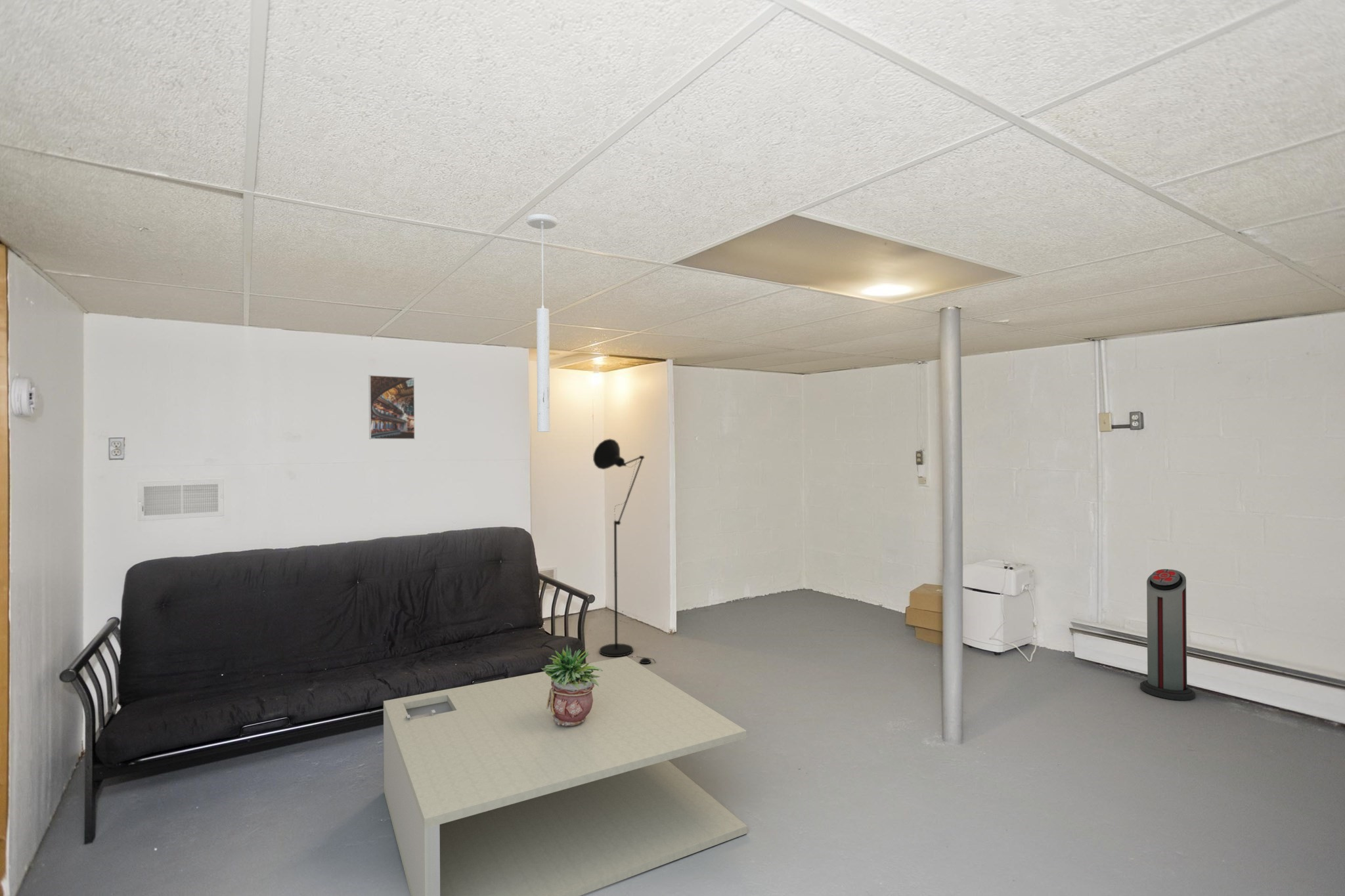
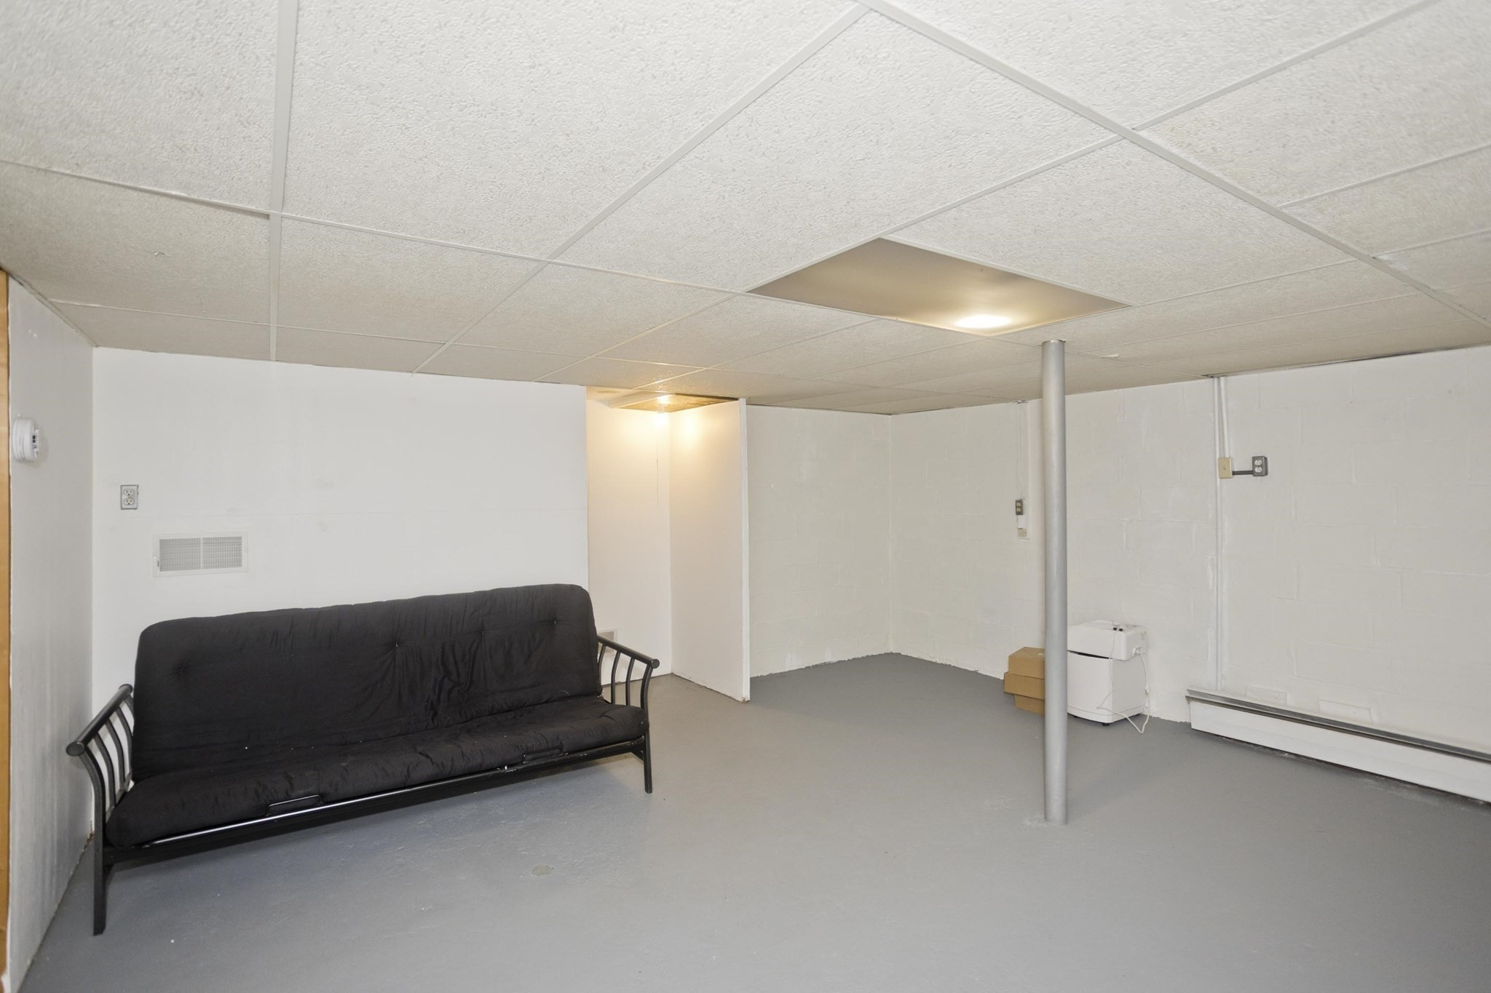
- coffee table (554, 761)
- floor lamp (616, 546)
- ceiling light (542, 326)
- air purifier (1166, 630)
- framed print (392, 408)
- potted plant (573, 679)
